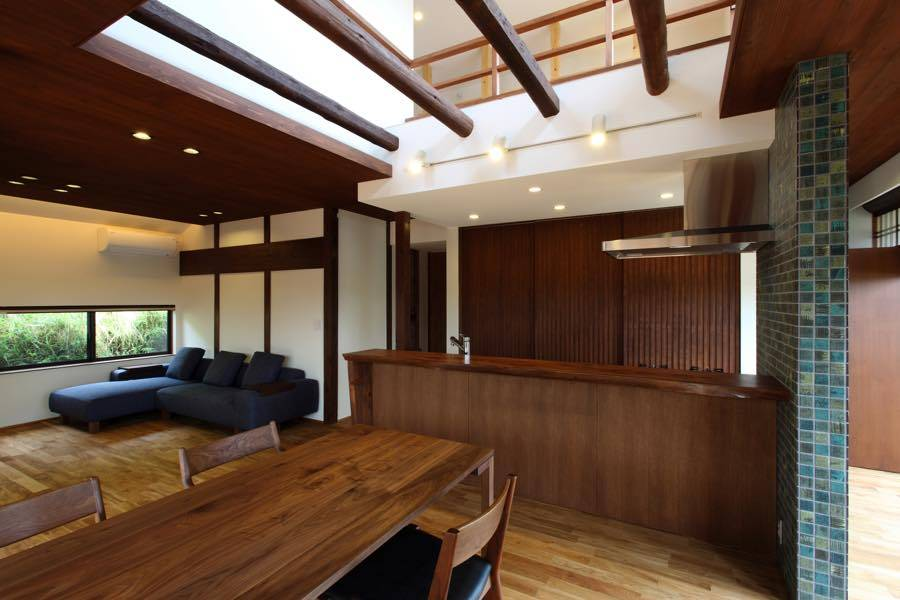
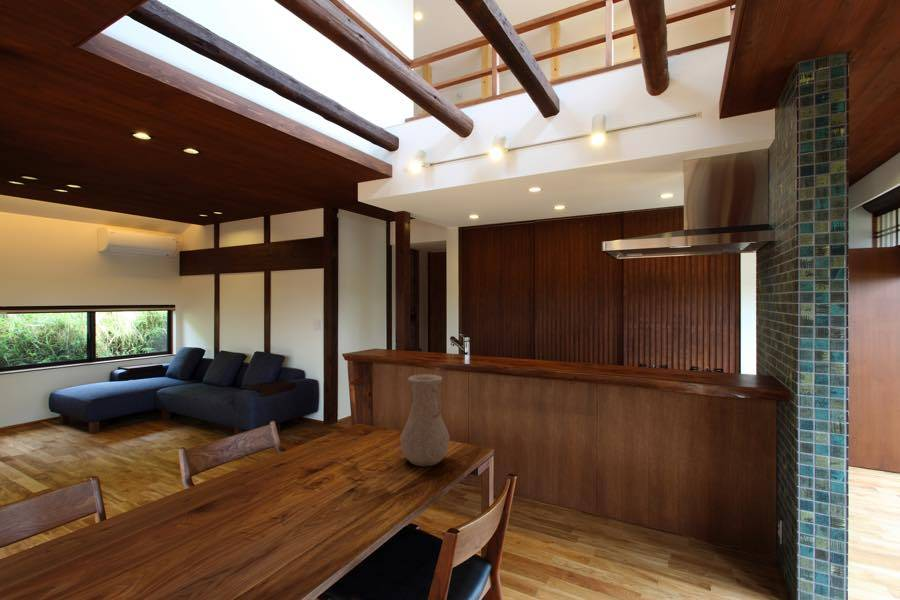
+ vase (425, 418)
